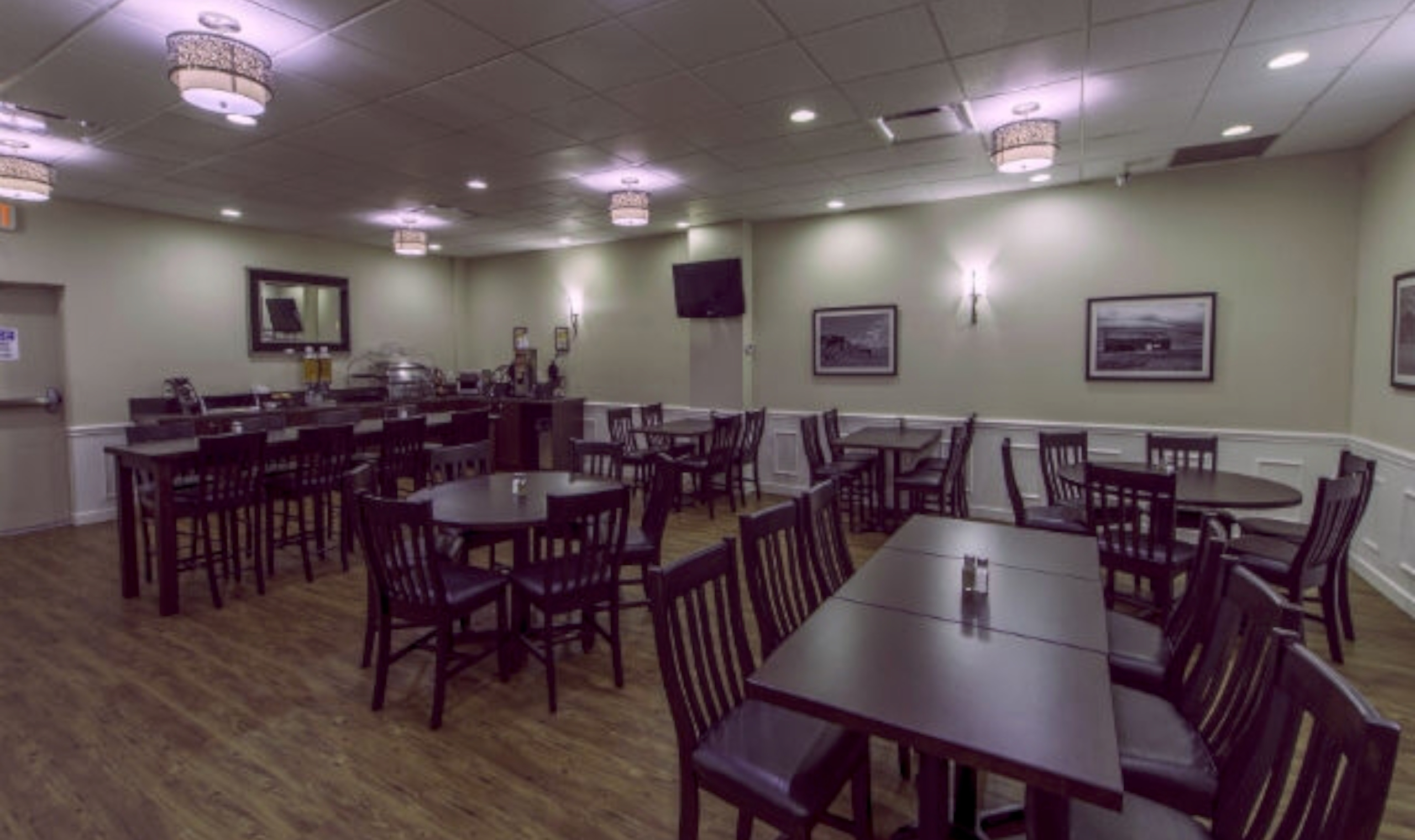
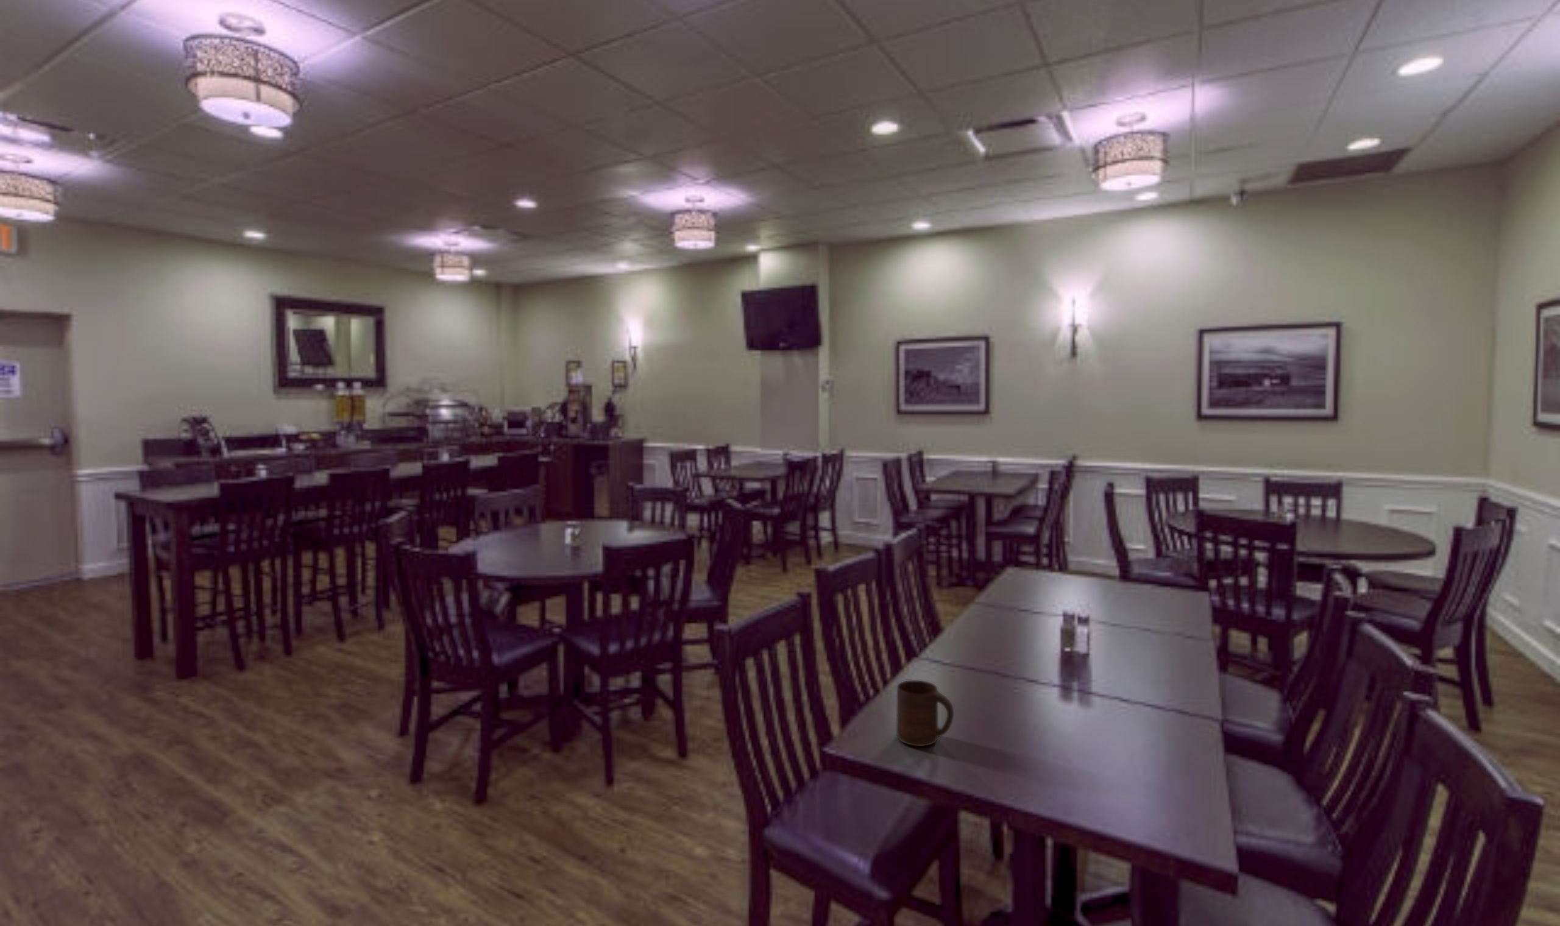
+ cup (923, 713)
